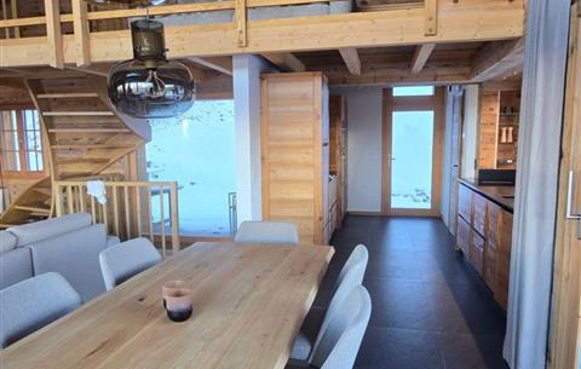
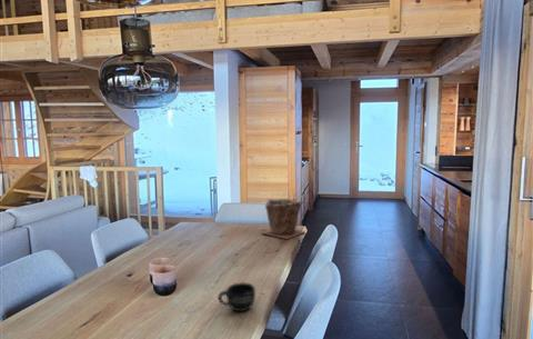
+ plant pot (283, 216)
+ mug (237, 297)
